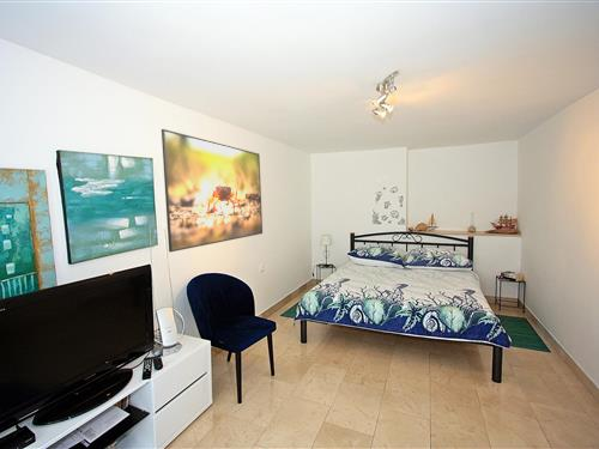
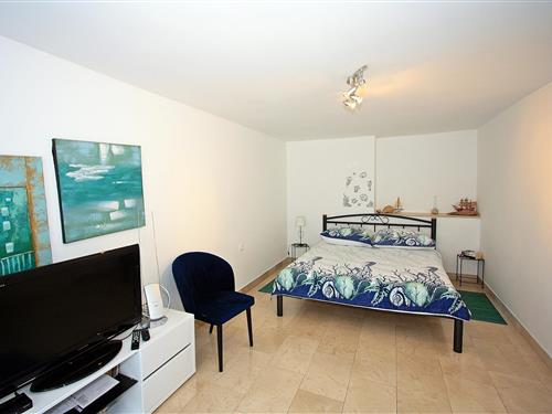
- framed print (223, 193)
